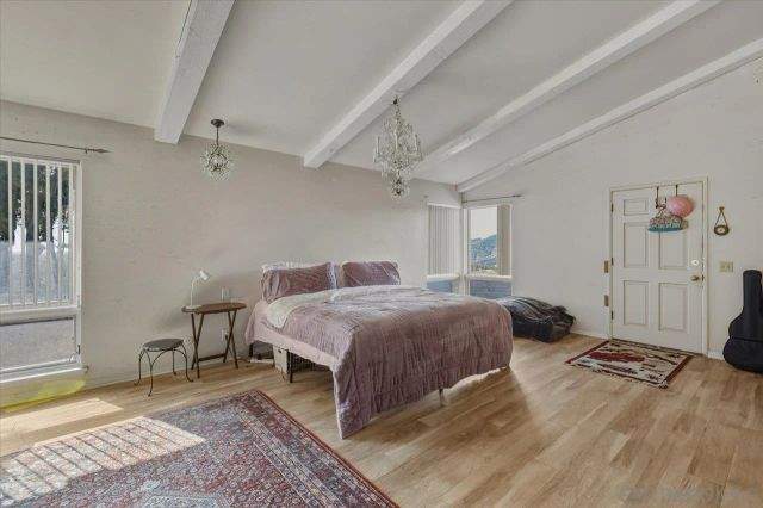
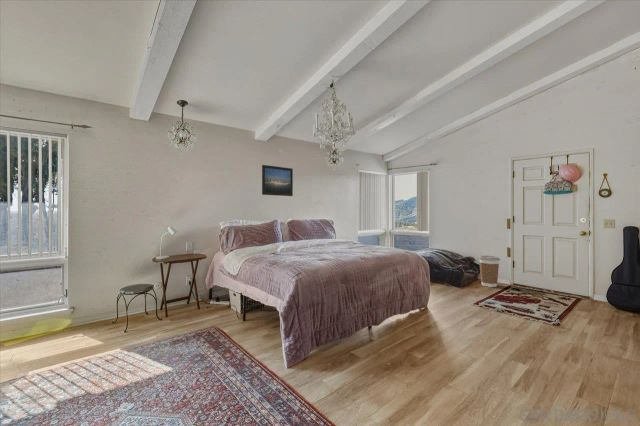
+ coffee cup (488, 271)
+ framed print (277, 181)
